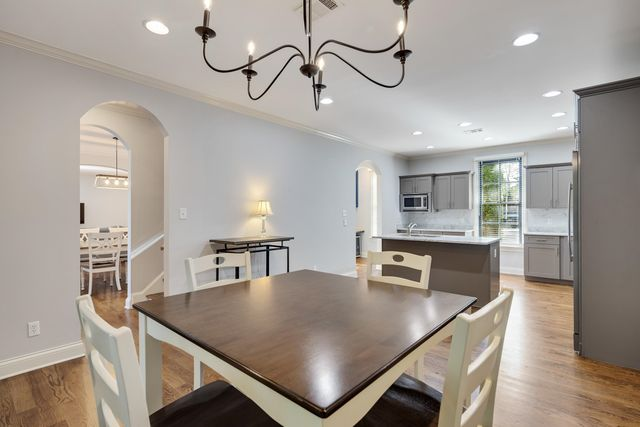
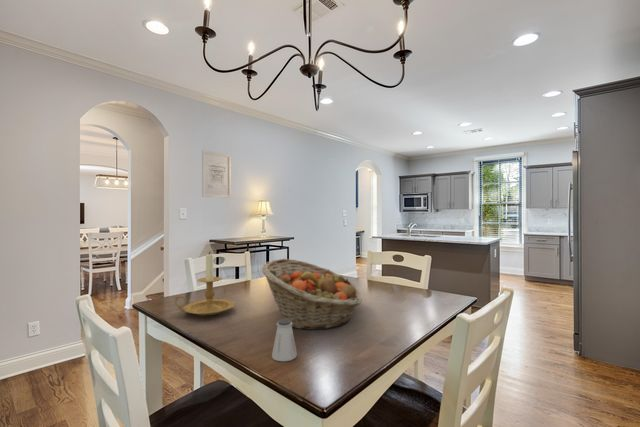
+ fruit basket (312, 288)
+ candle holder (209, 281)
+ saltshaker (284, 338)
+ wall art (217, 175)
